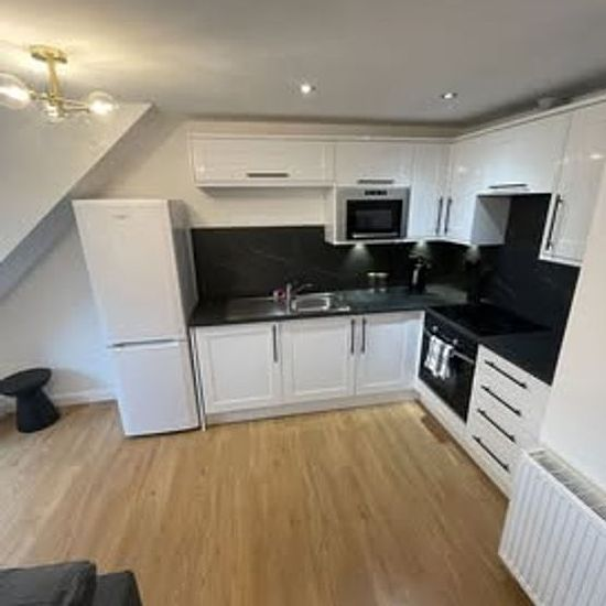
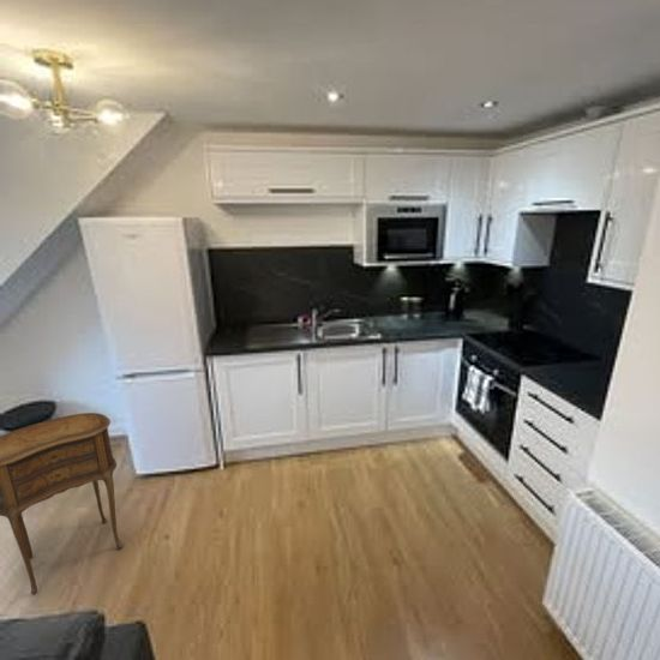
+ side table (60, 492)
